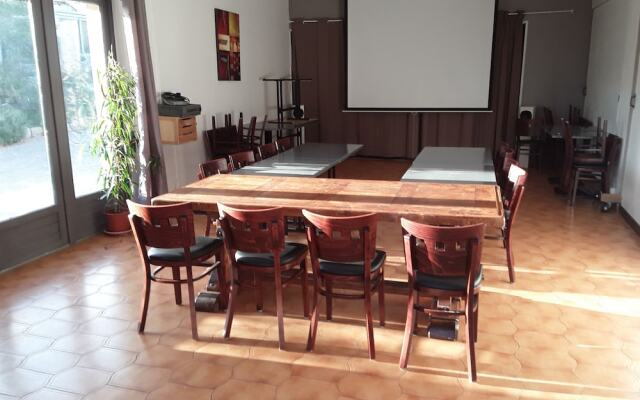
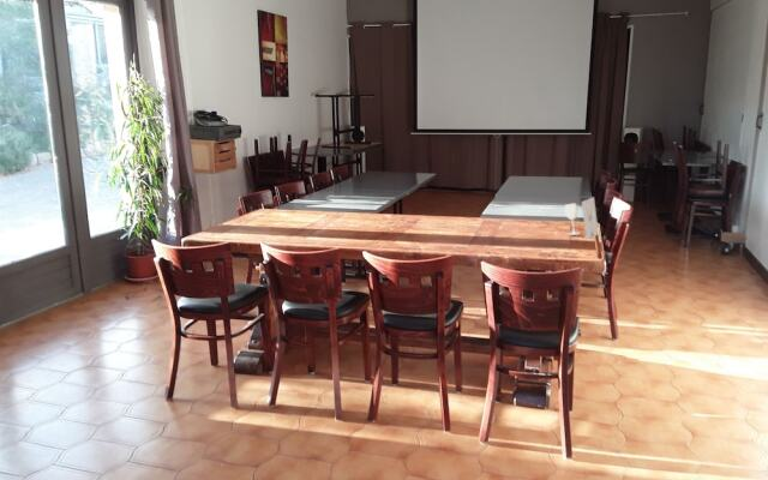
+ glass (576, 215)
